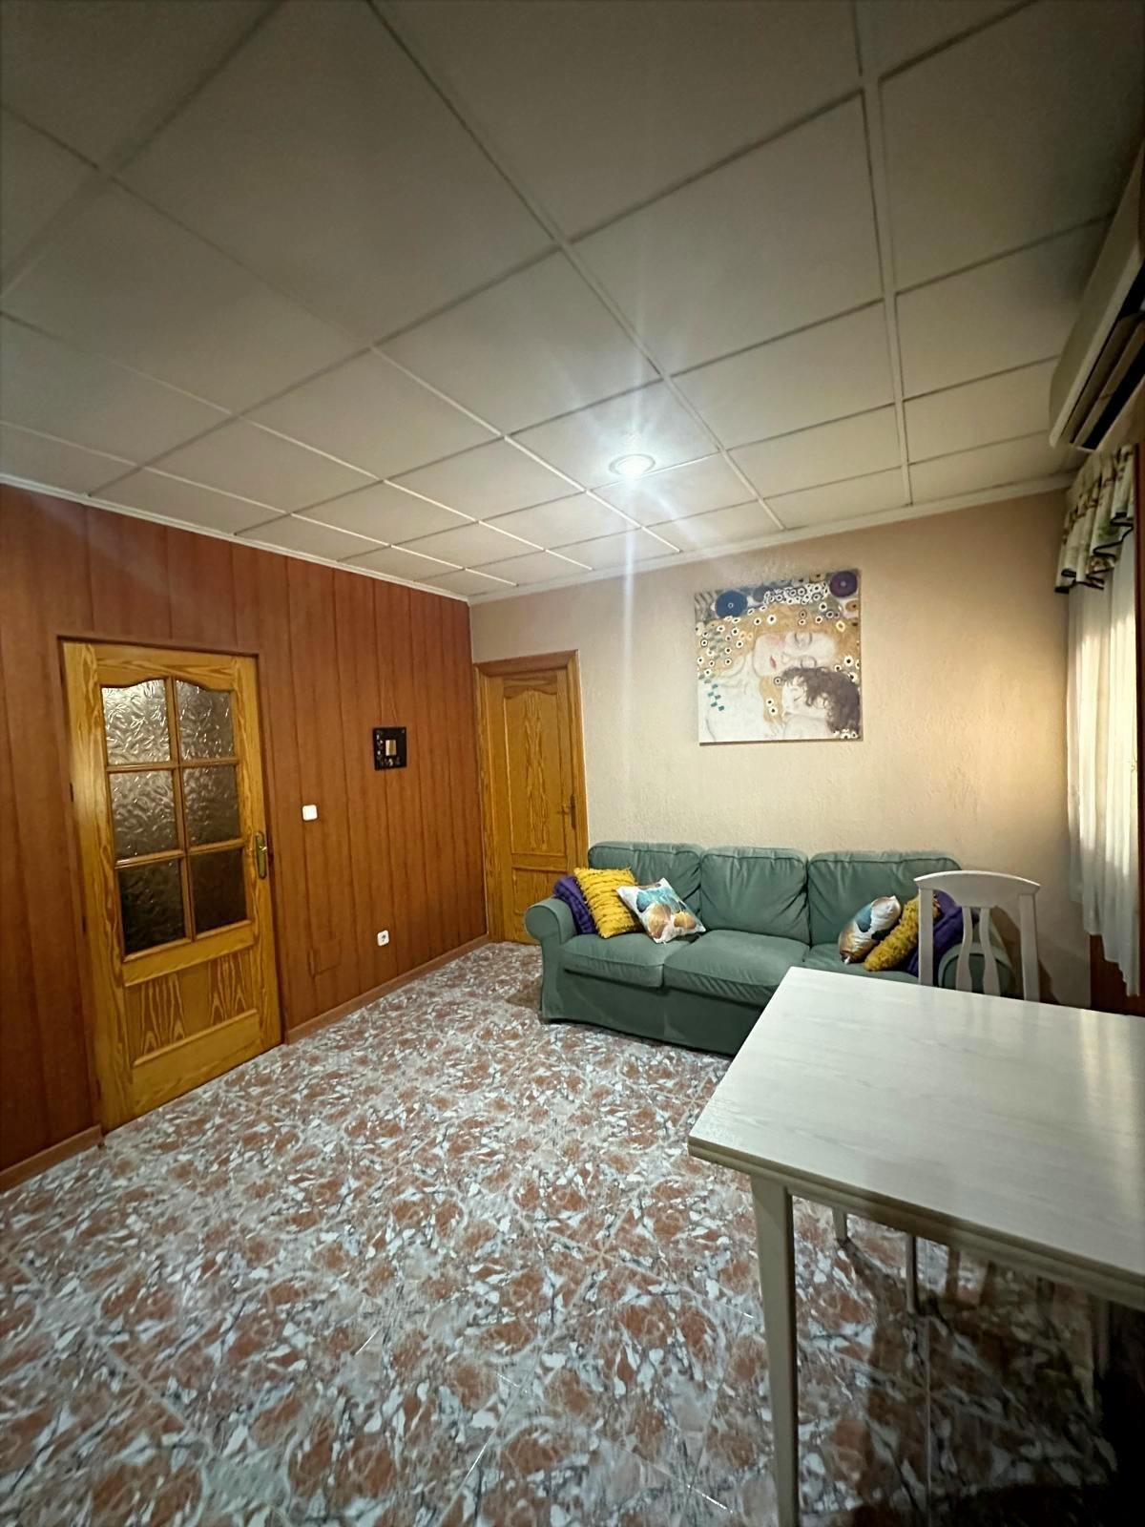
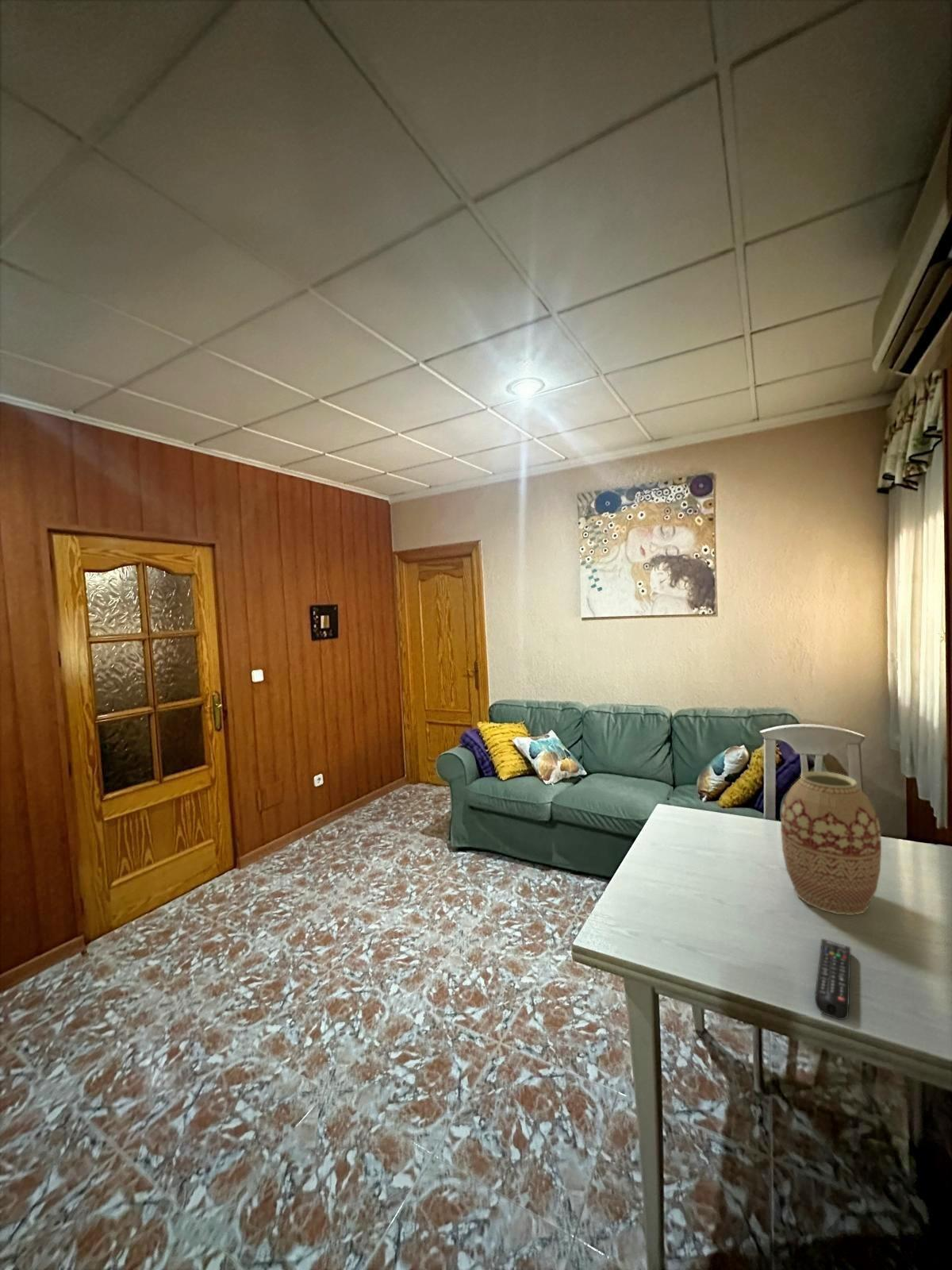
+ remote control (834, 973)
+ vase (828, 837)
